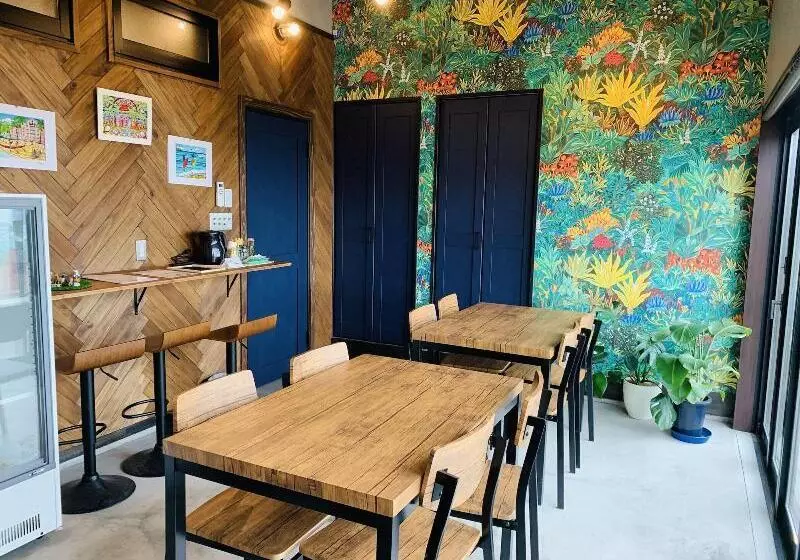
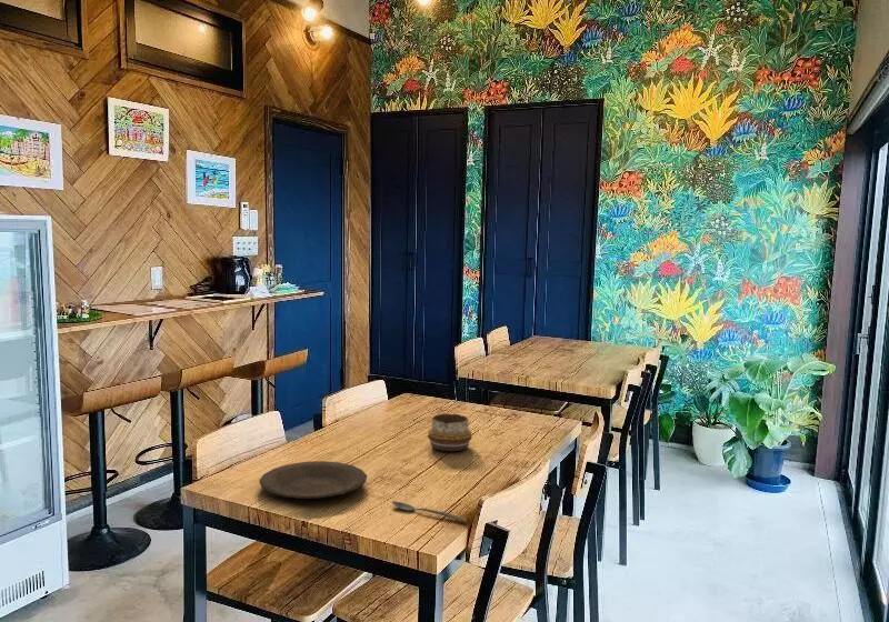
+ decorative bowl (449, 432)
+ spoon (428, 511)
+ plate (313, 482)
